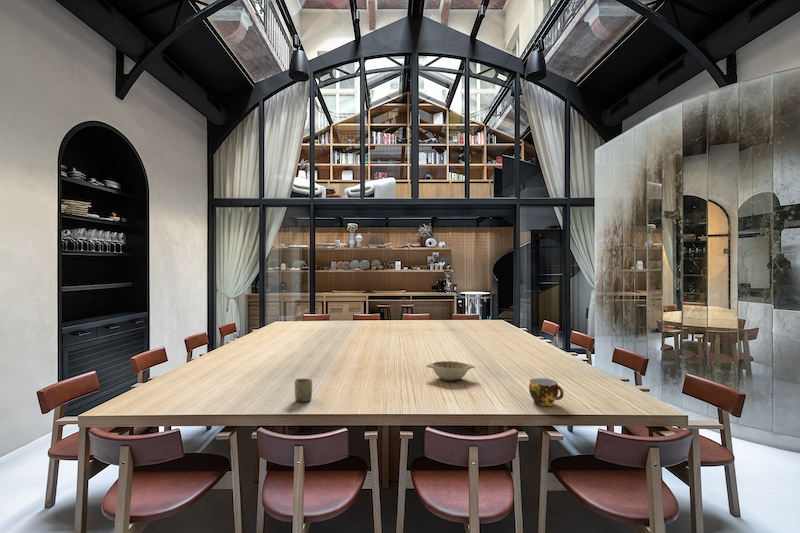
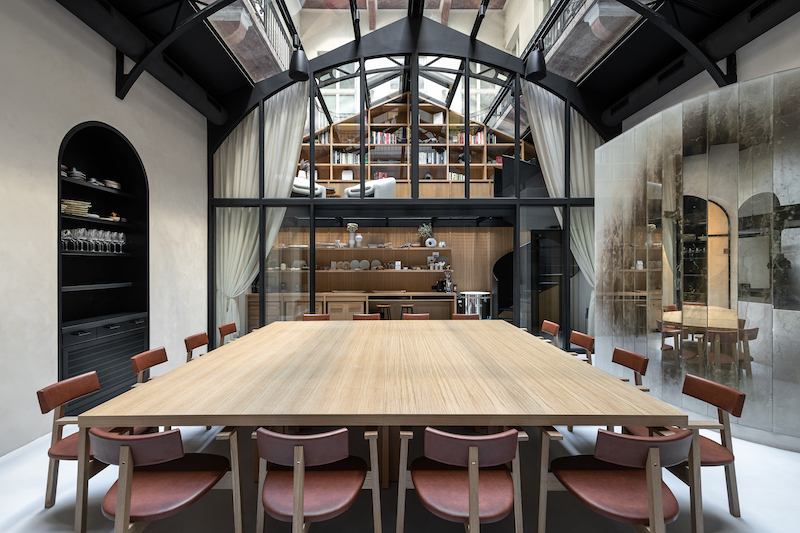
- cup (303, 389)
- cup (545, 392)
- decorative bowl (450, 371)
